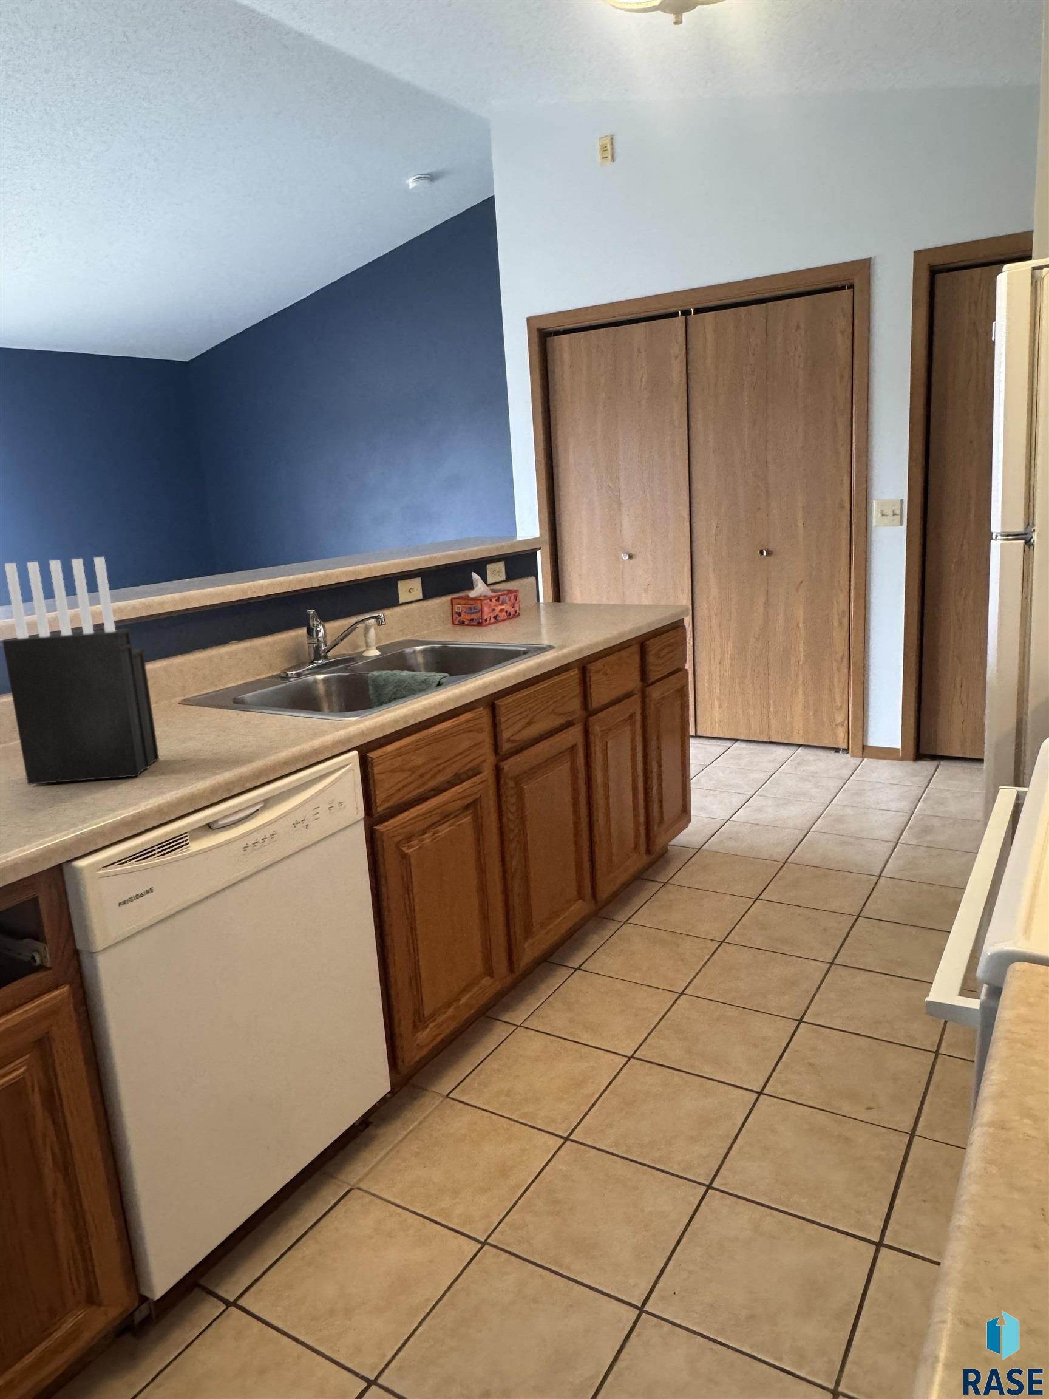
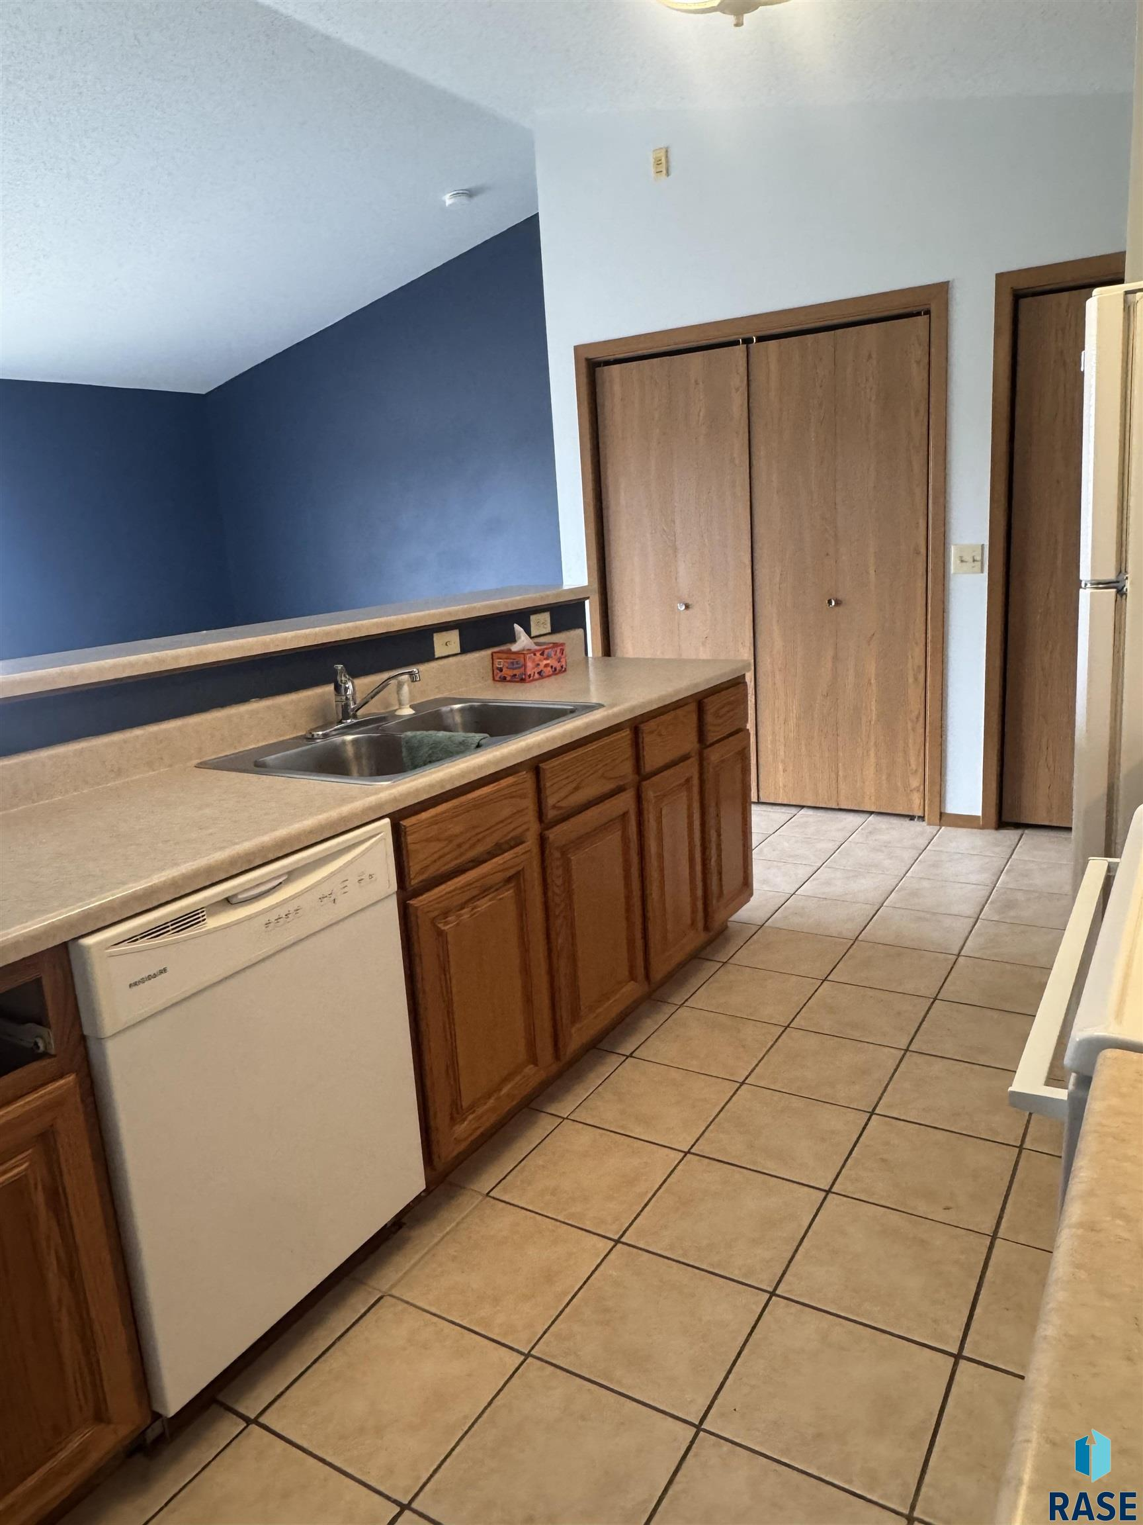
- knife block (82, 666)
